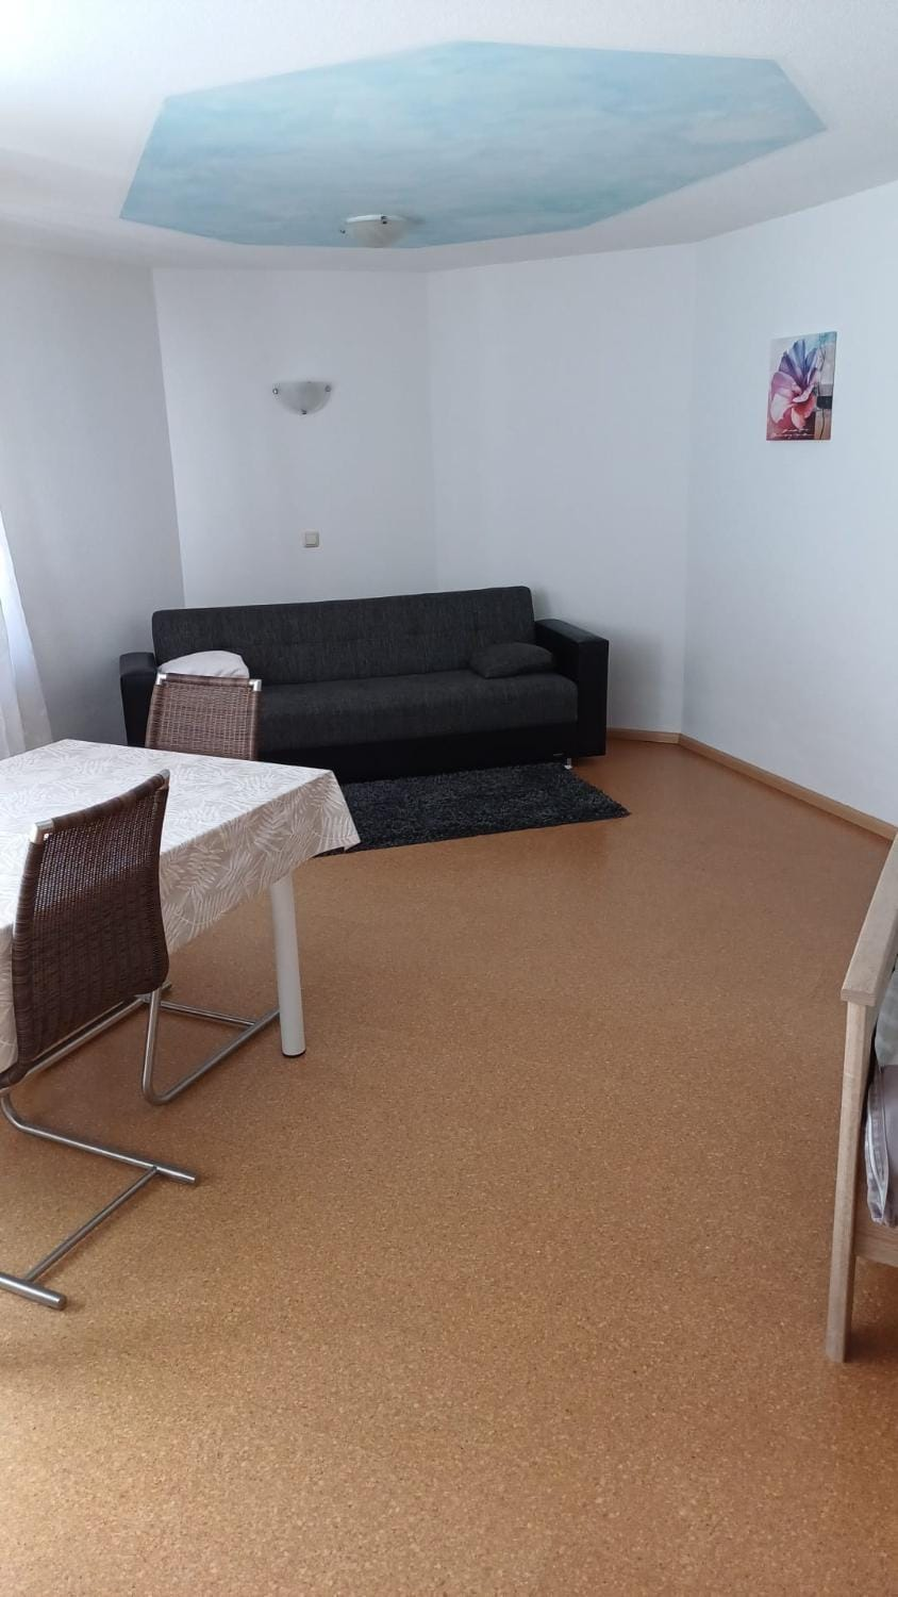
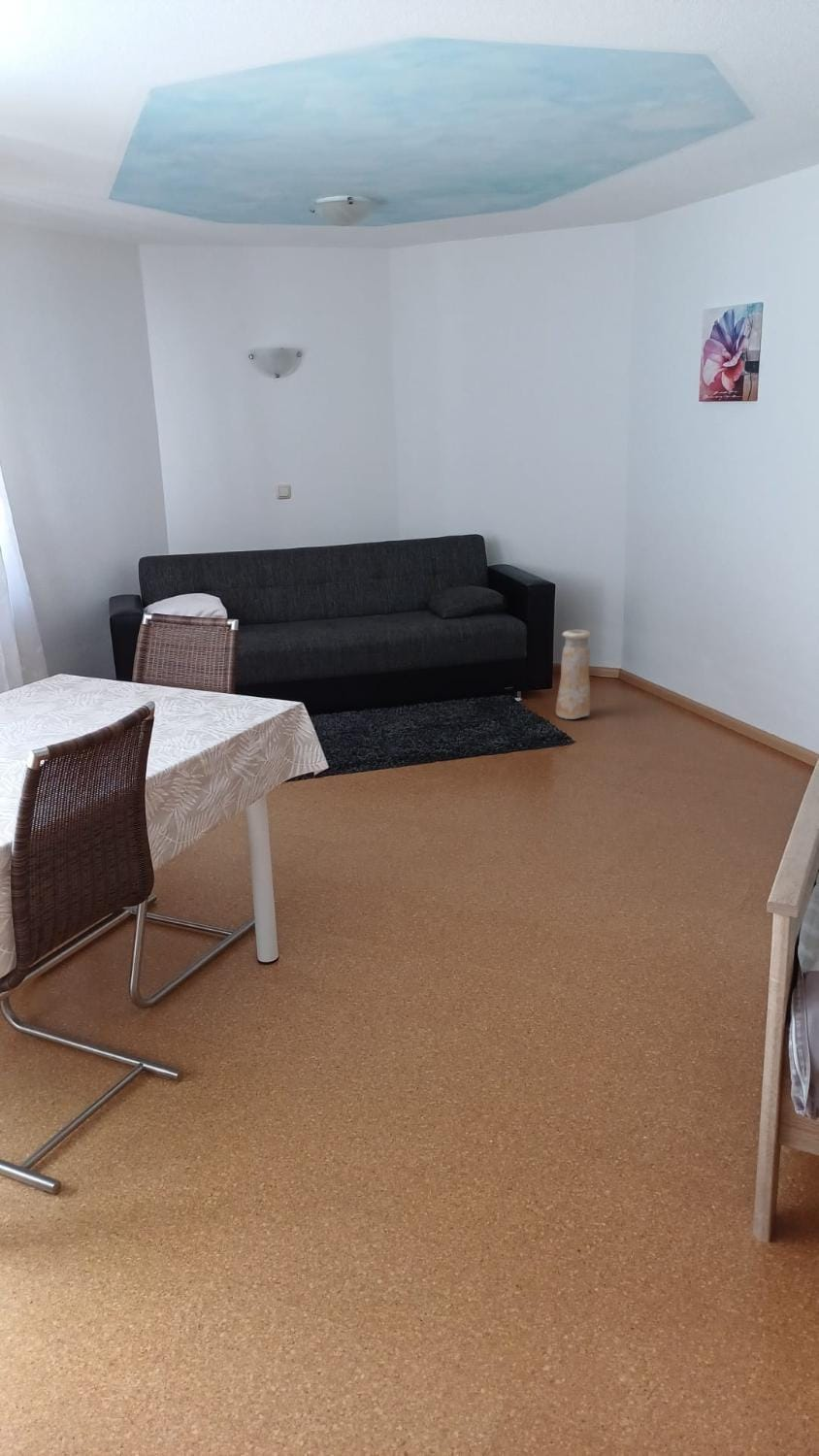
+ vase (573, 674)
